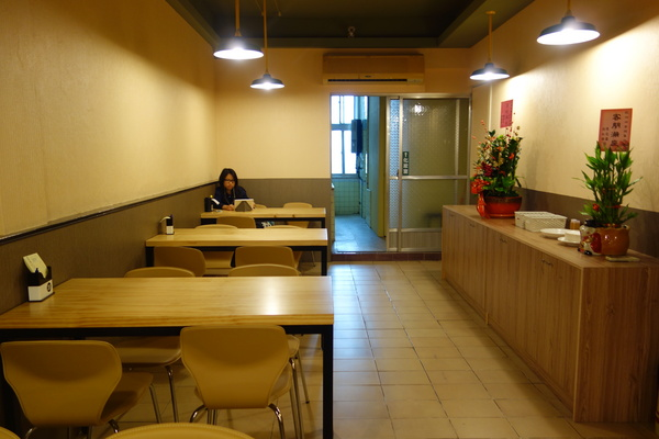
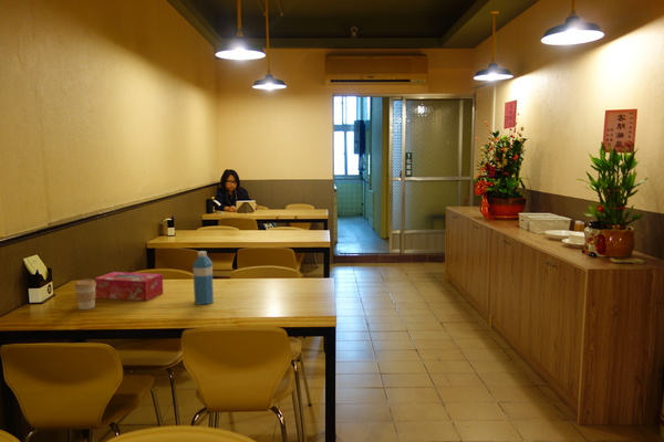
+ tissue box (128, 285)
+ coffee cup (85, 294)
+ water bottle (203, 276)
